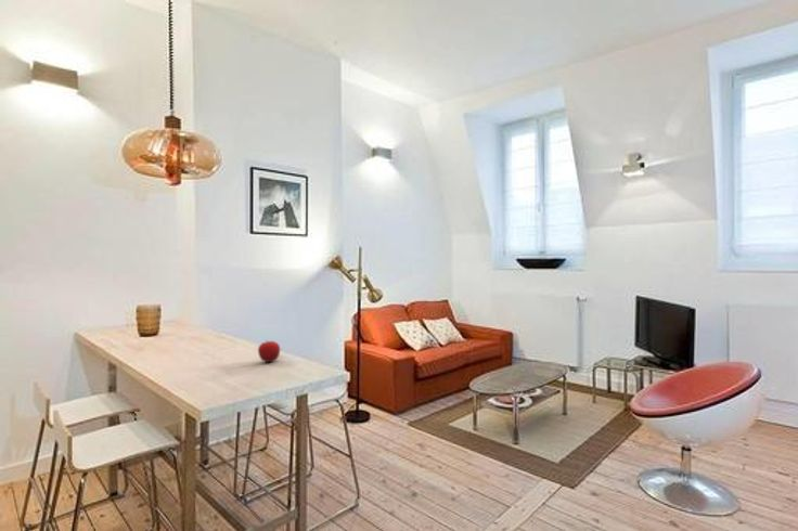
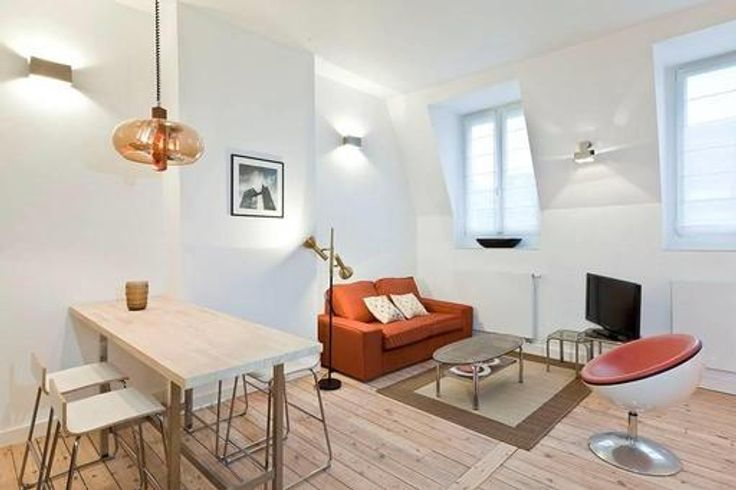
- fruit (269, 350)
